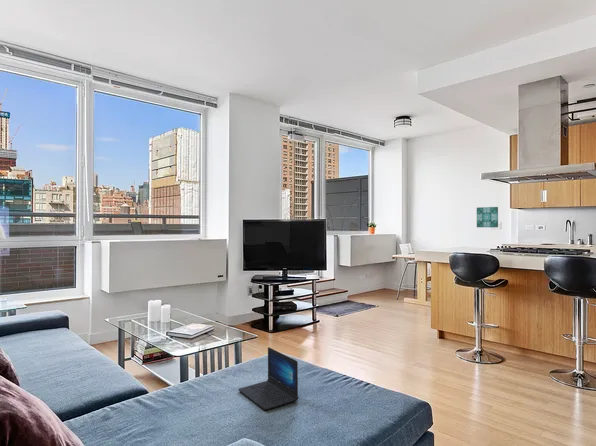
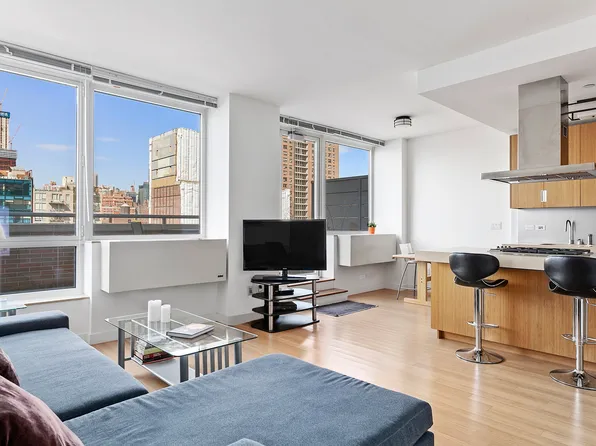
- laptop (268, 376)
- wall art (487, 217)
